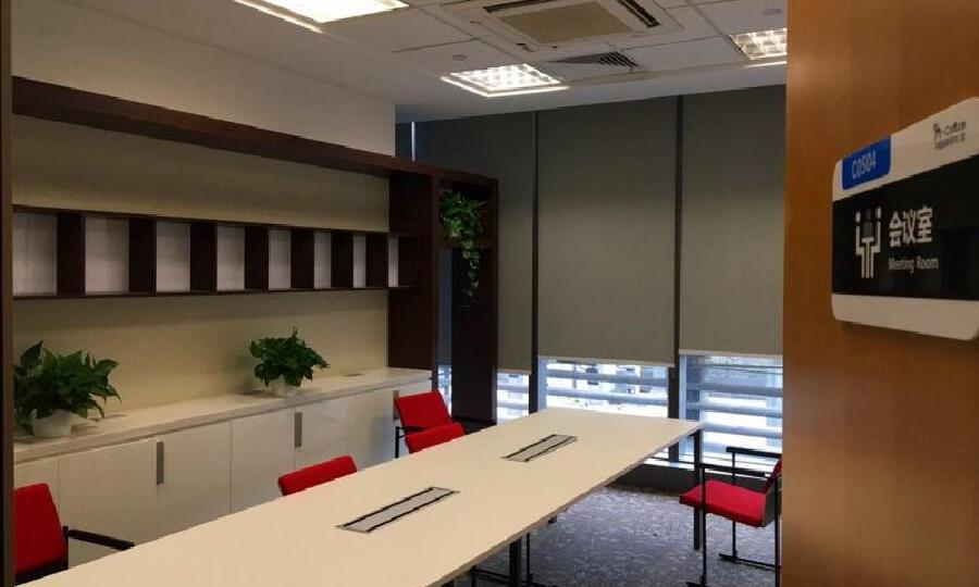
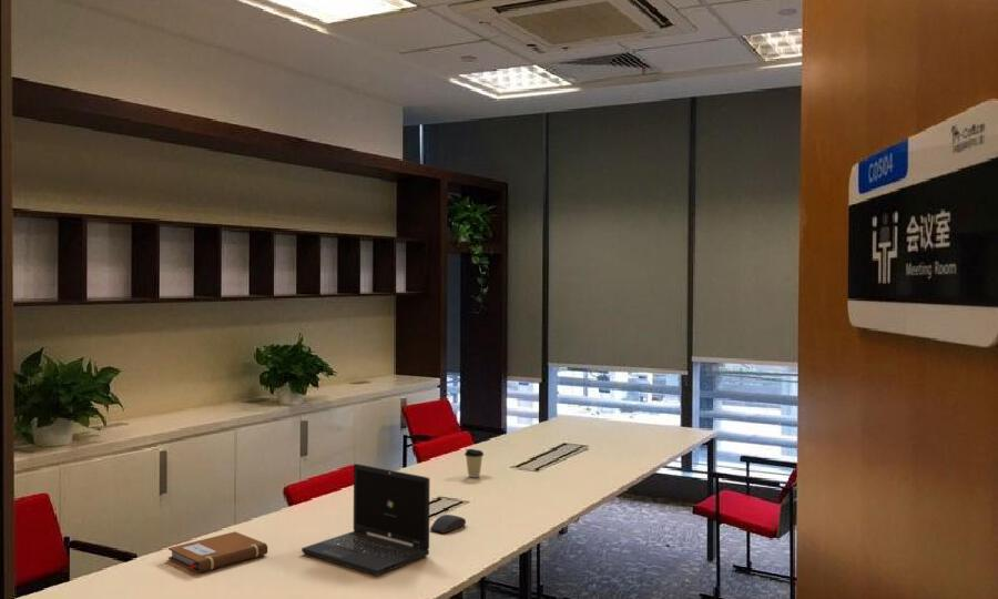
+ coffee cup (473, 463)
+ laptop (365, 516)
+ notebook (216, 551)
+ computer mouse (448, 521)
